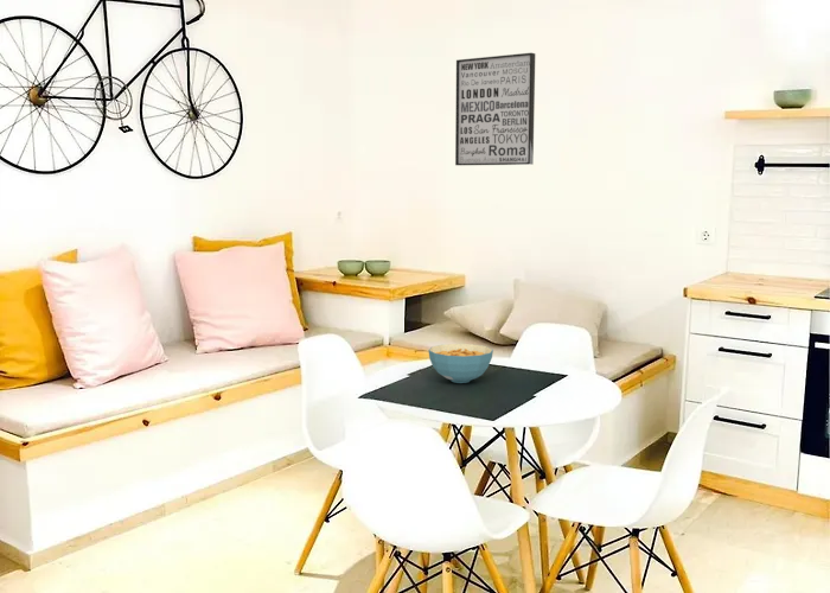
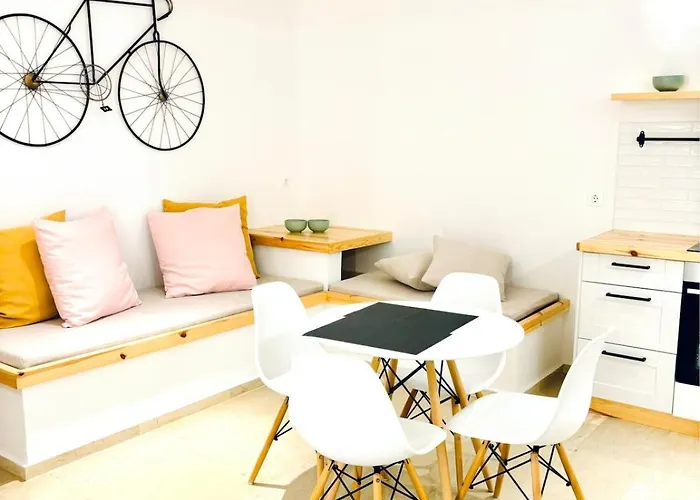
- cereal bowl (460, 365)
- wall art (493, 110)
